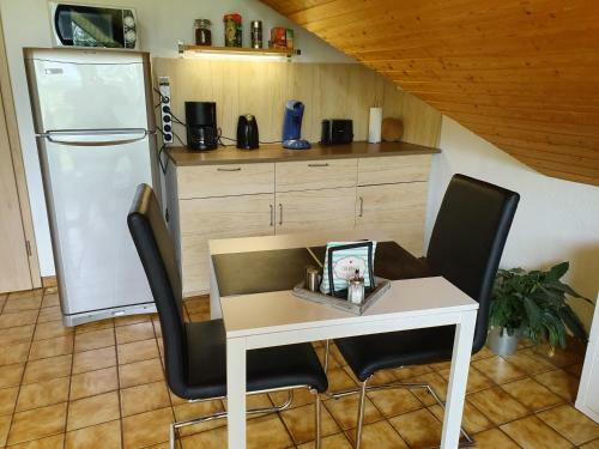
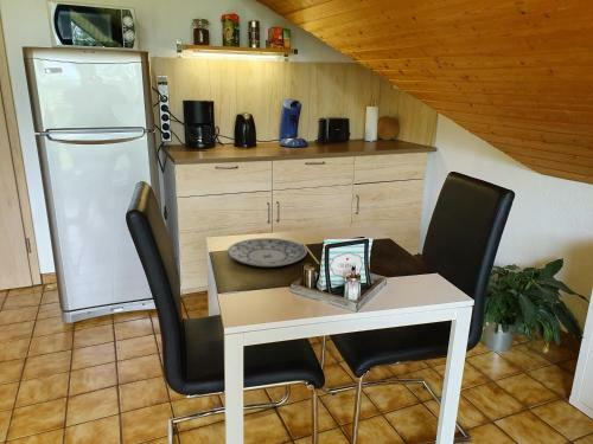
+ plate (267, 253)
